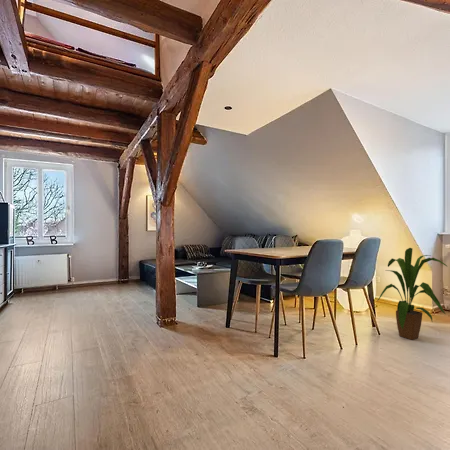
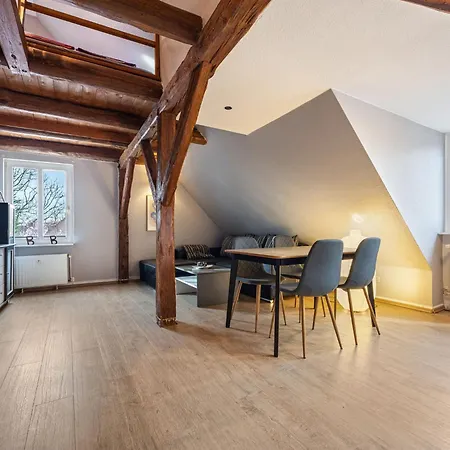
- house plant (414, 290)
